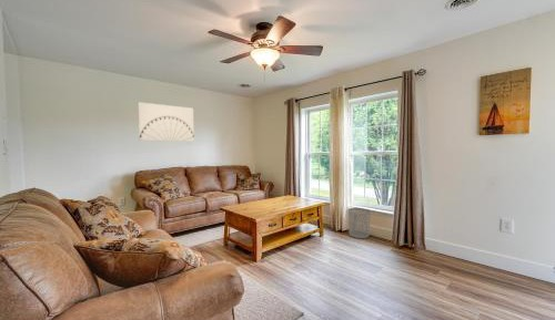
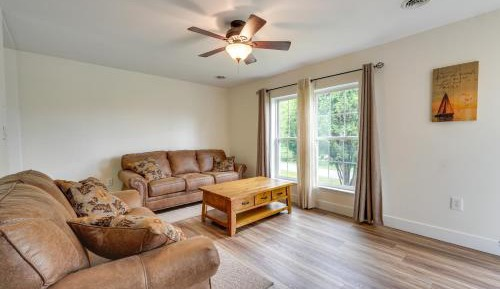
- waste bin (359, 223)
- wall art (168, 123)
